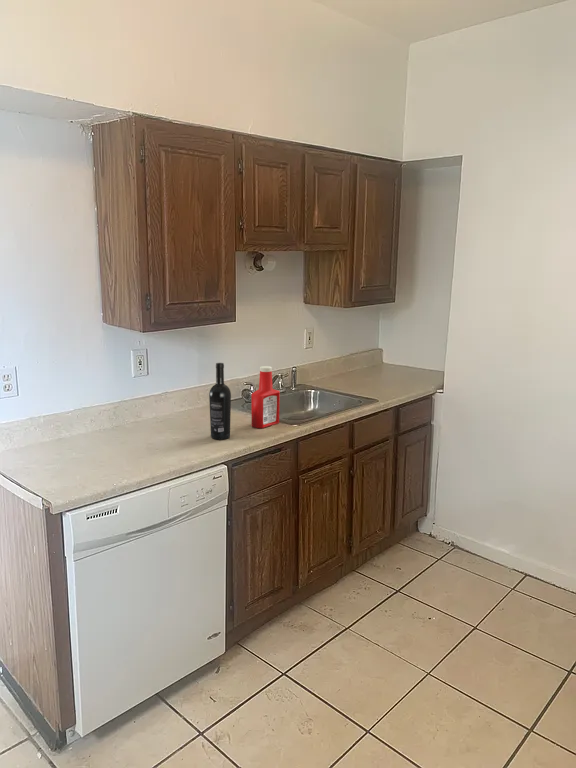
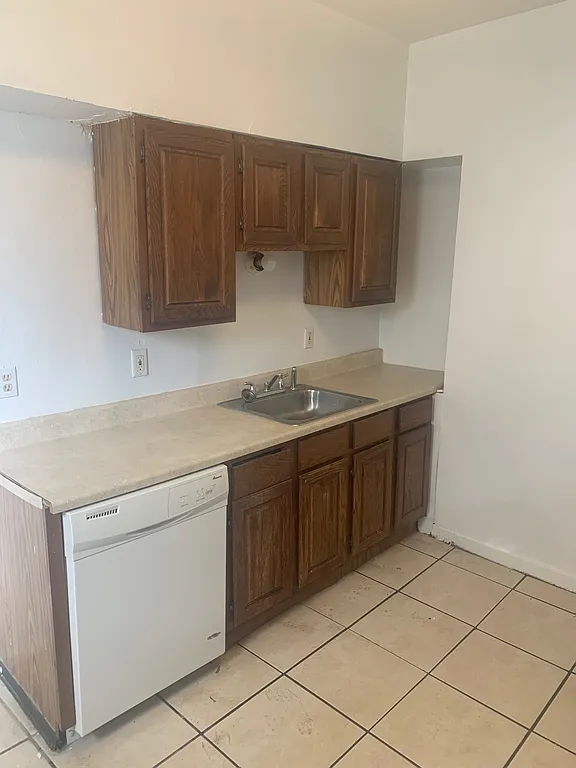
- wine bottle (220, 400)
- soap bottle (265, 395)
